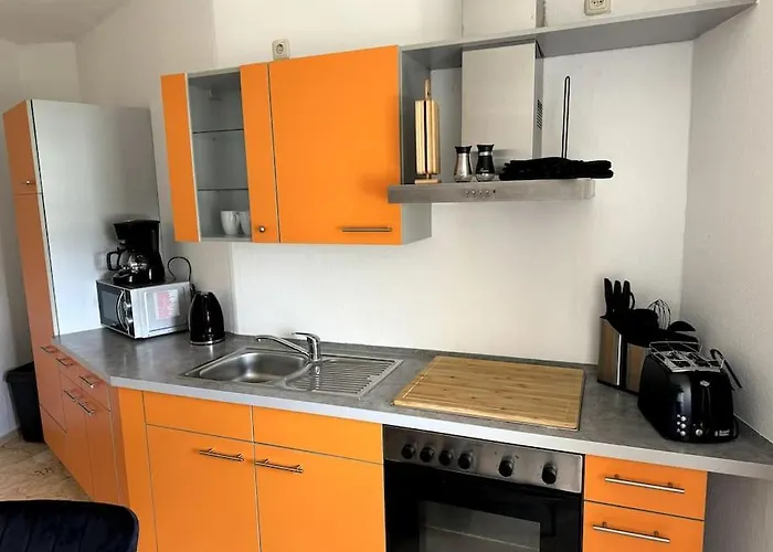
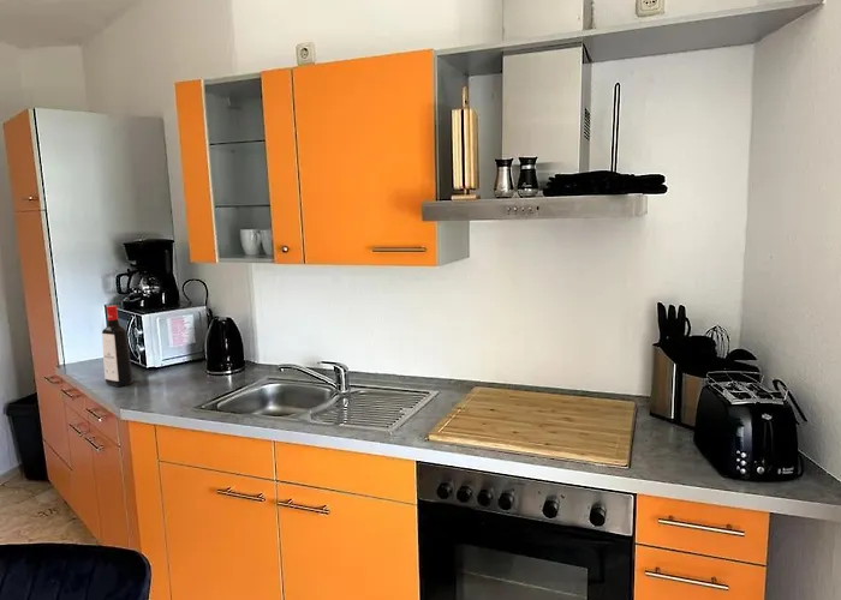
+ liquor bottle (115, 344)
